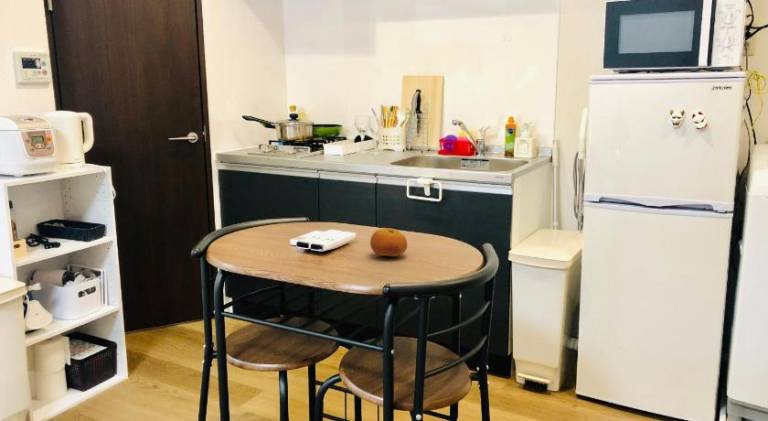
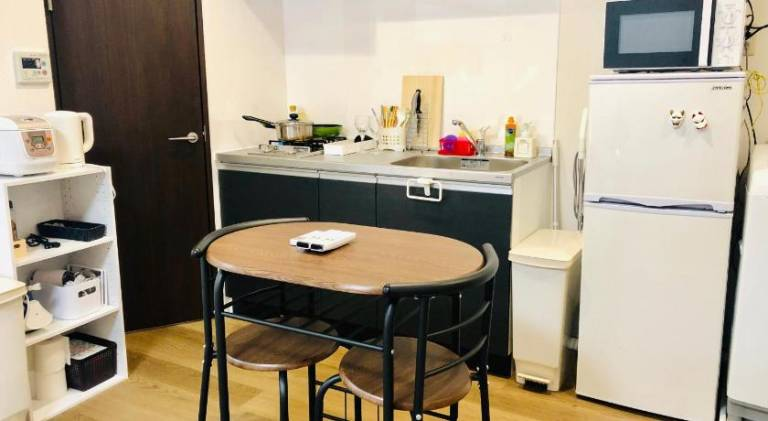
- fruit (388, 242)
